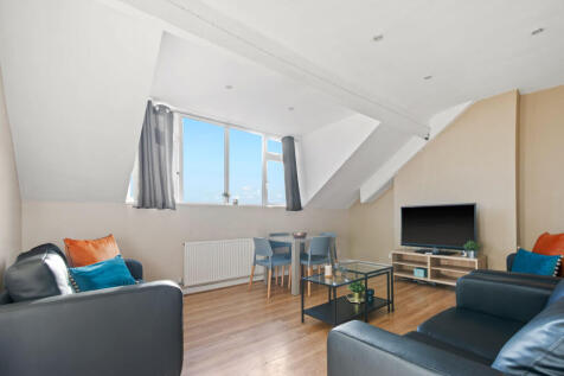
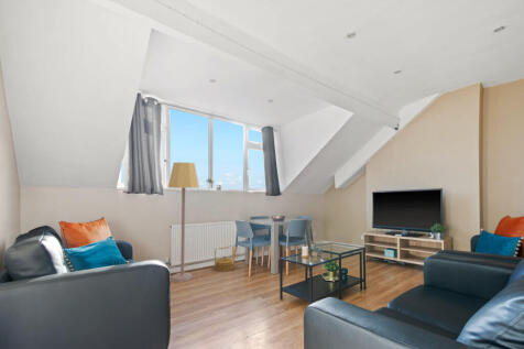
+ basket (223, 257)
+ lamp (183, 220)
